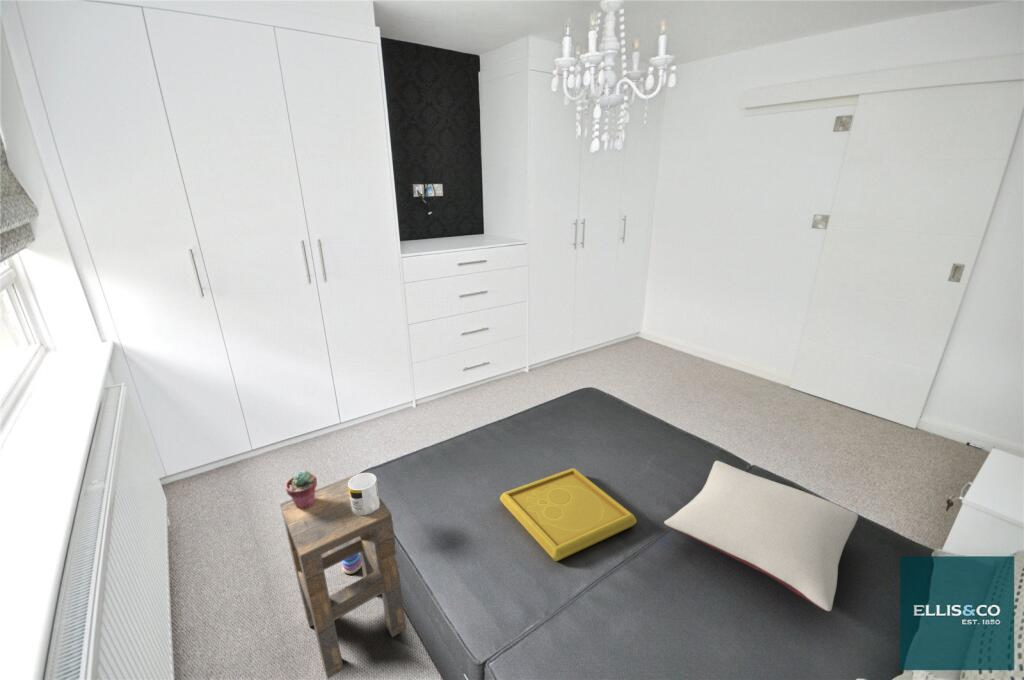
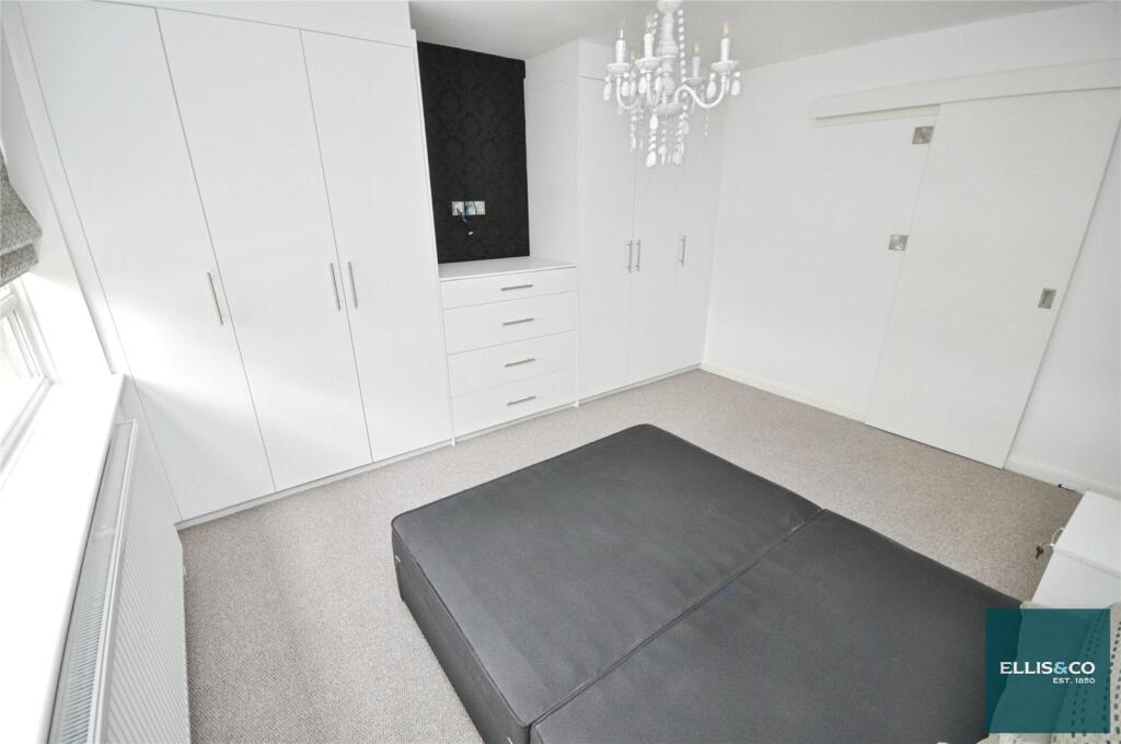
- potted succulent (302, 487)
- side table (342, 560)
- pillow (761, 519)
- stacking toy (352, 556)
- serving tray (565, 509)
- mug (366, 495)
